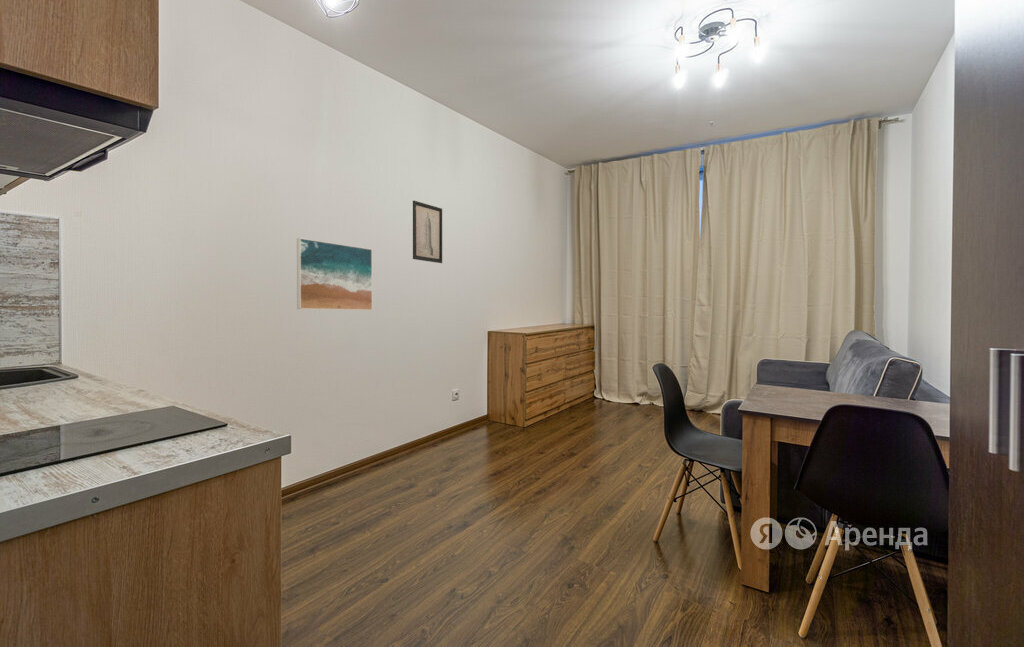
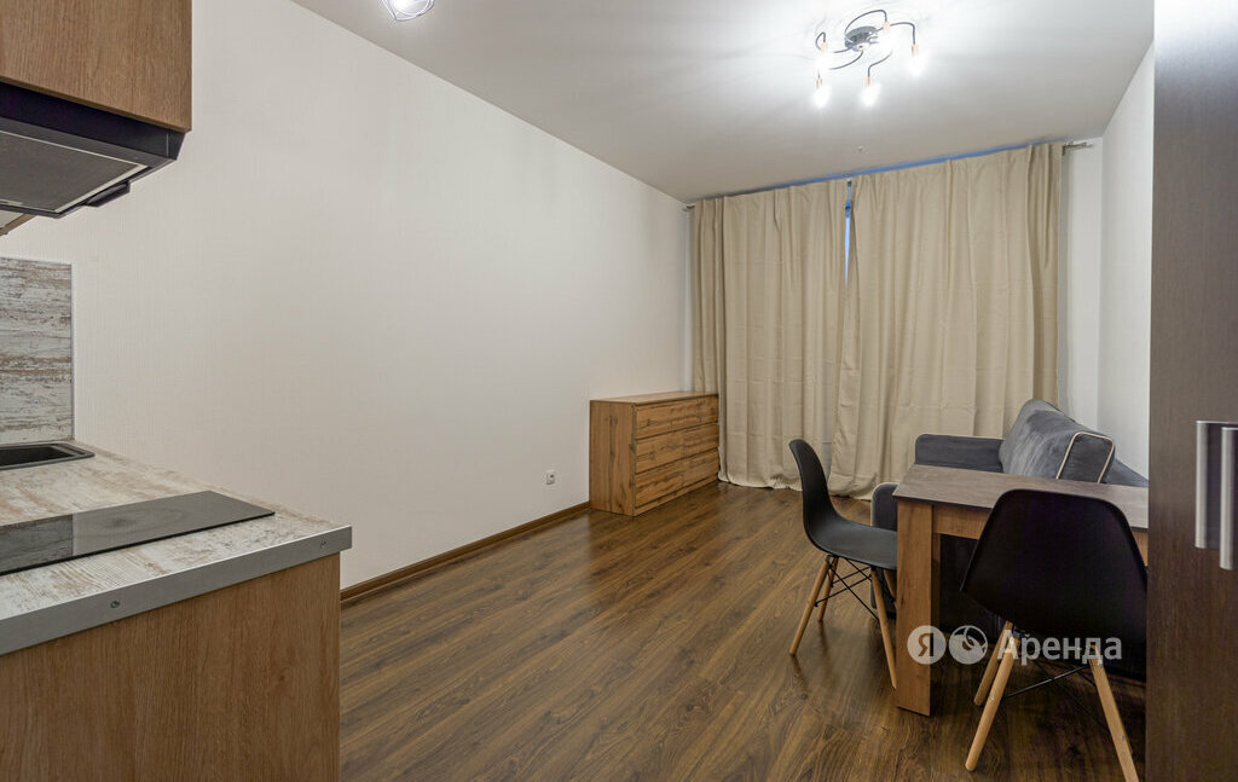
- wall art (428, 233)
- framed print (337, 276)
